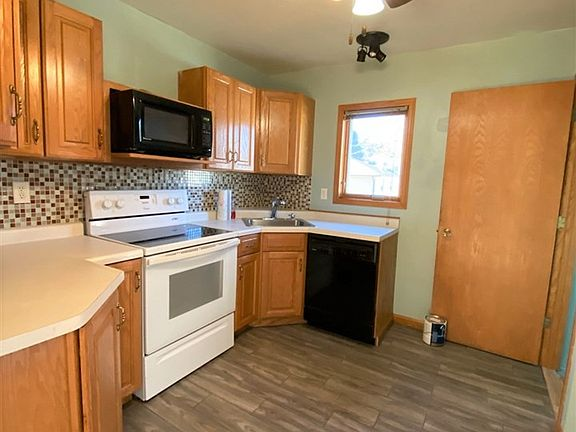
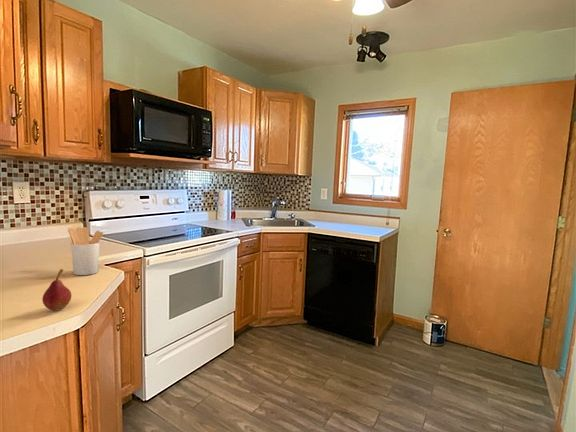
+ utensil holder (83, 249)
+ fruit (56, 289)
